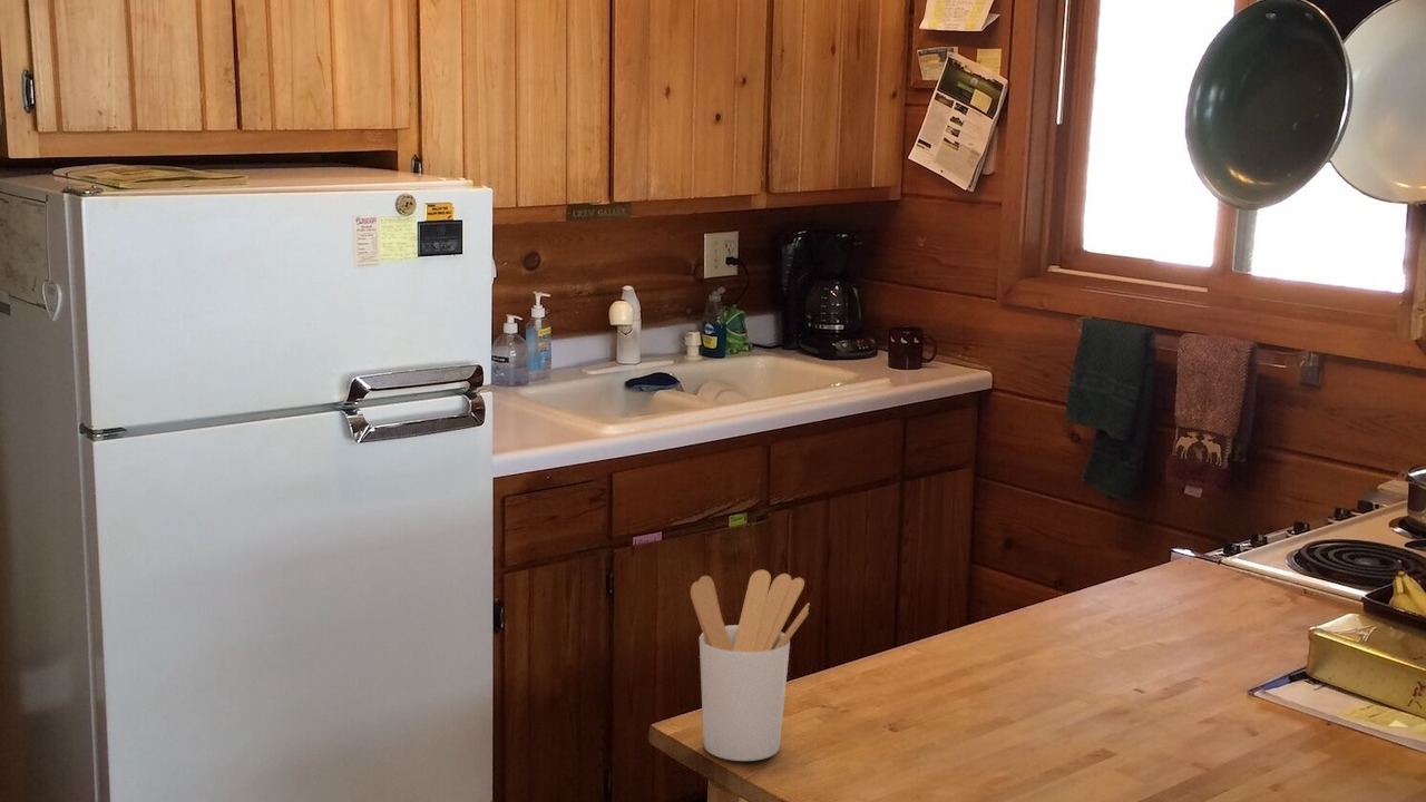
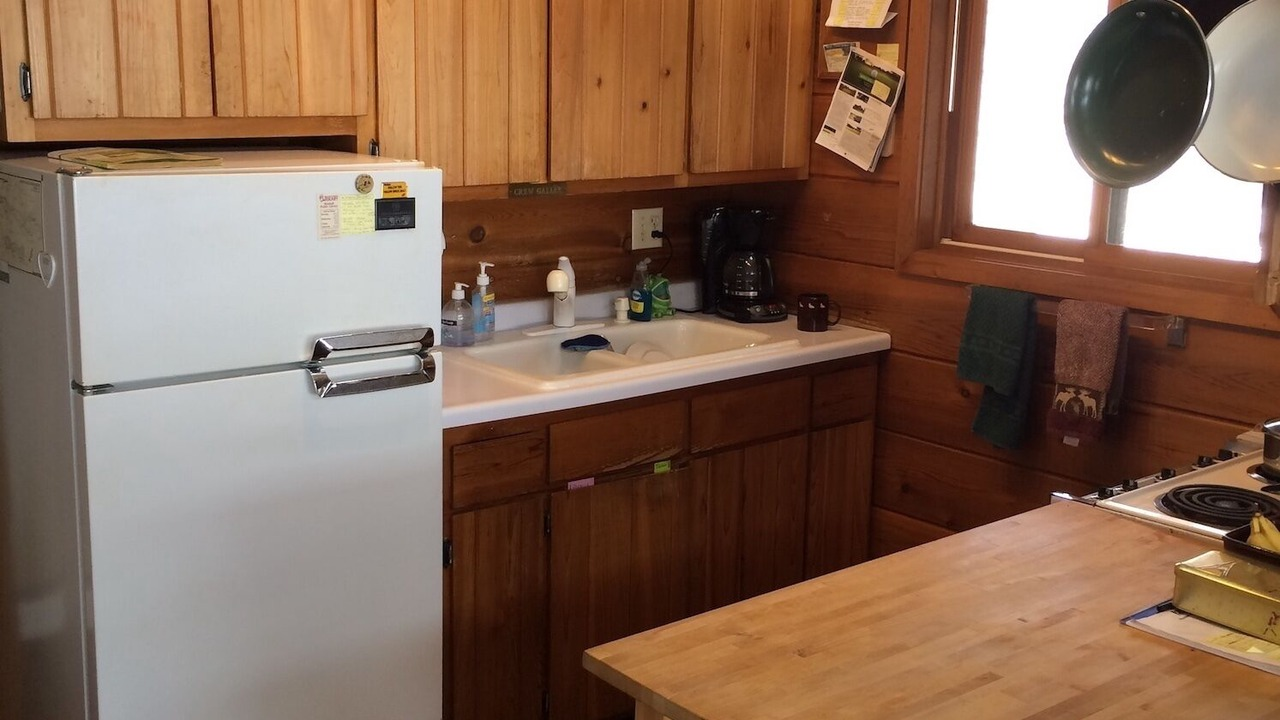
- utensil holder (753, 659)
